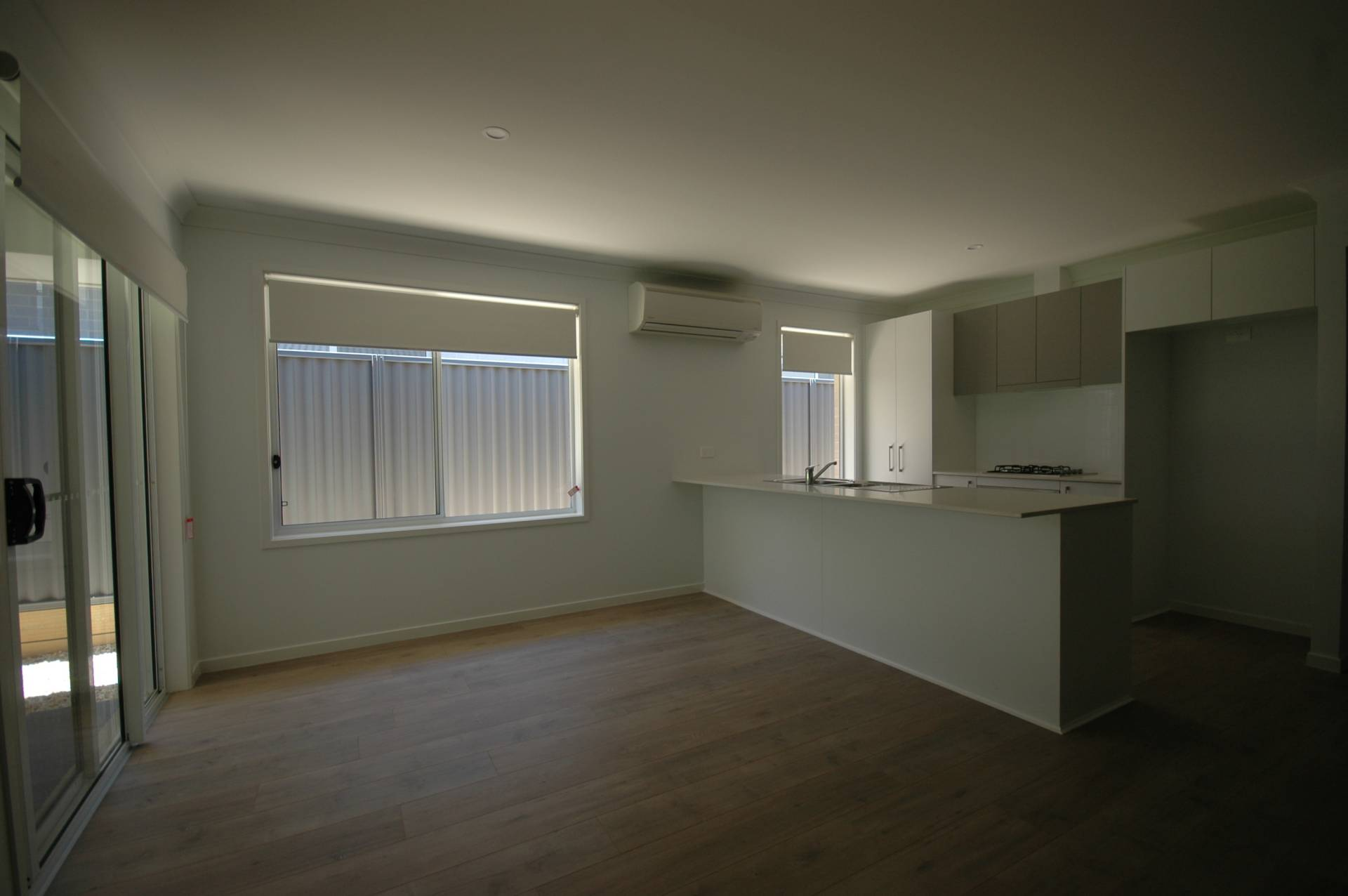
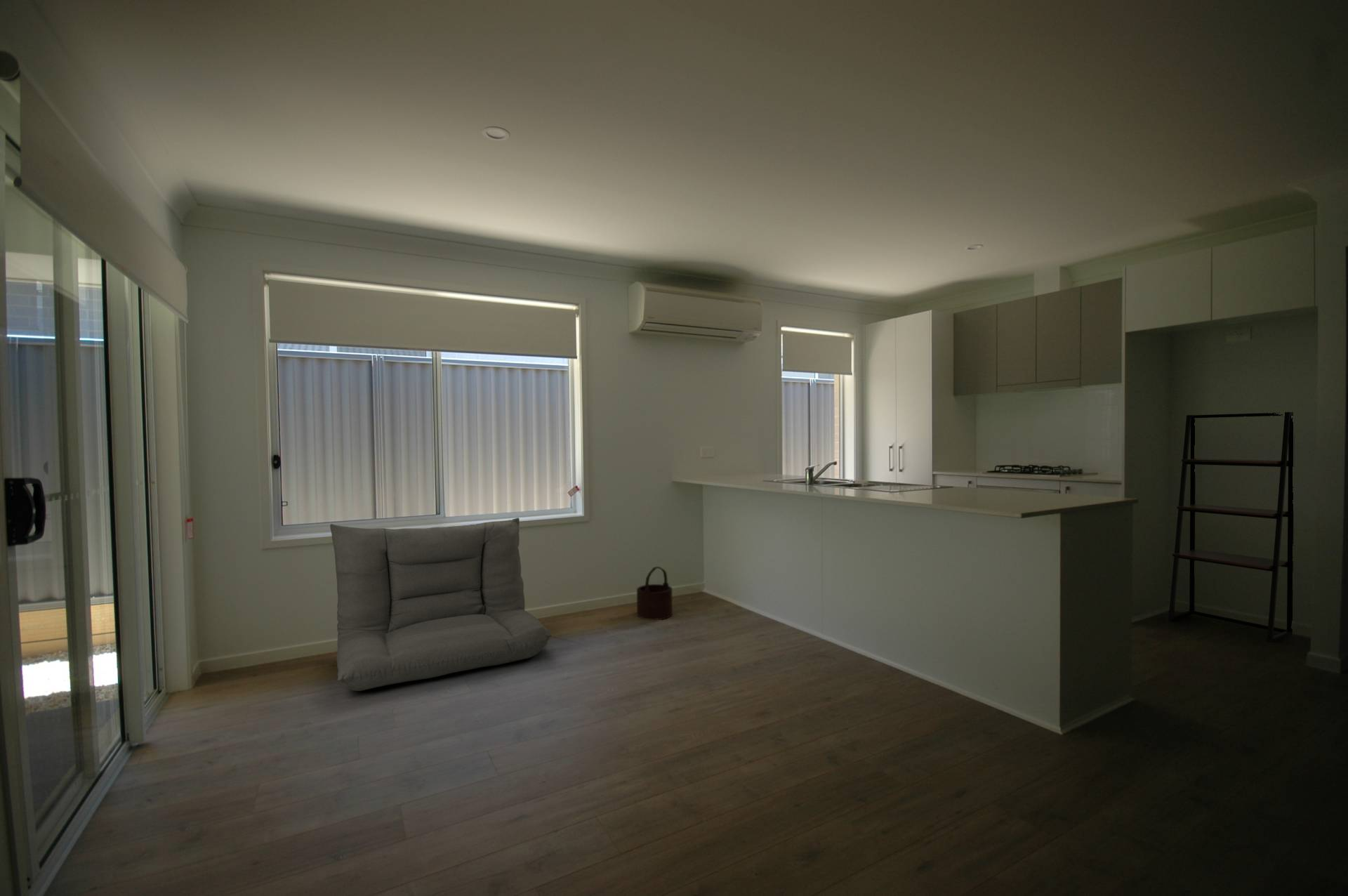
+ shelving unit (1231, 515)
+ wooden bucket (654, 591)
+ sofa (441, 589)
